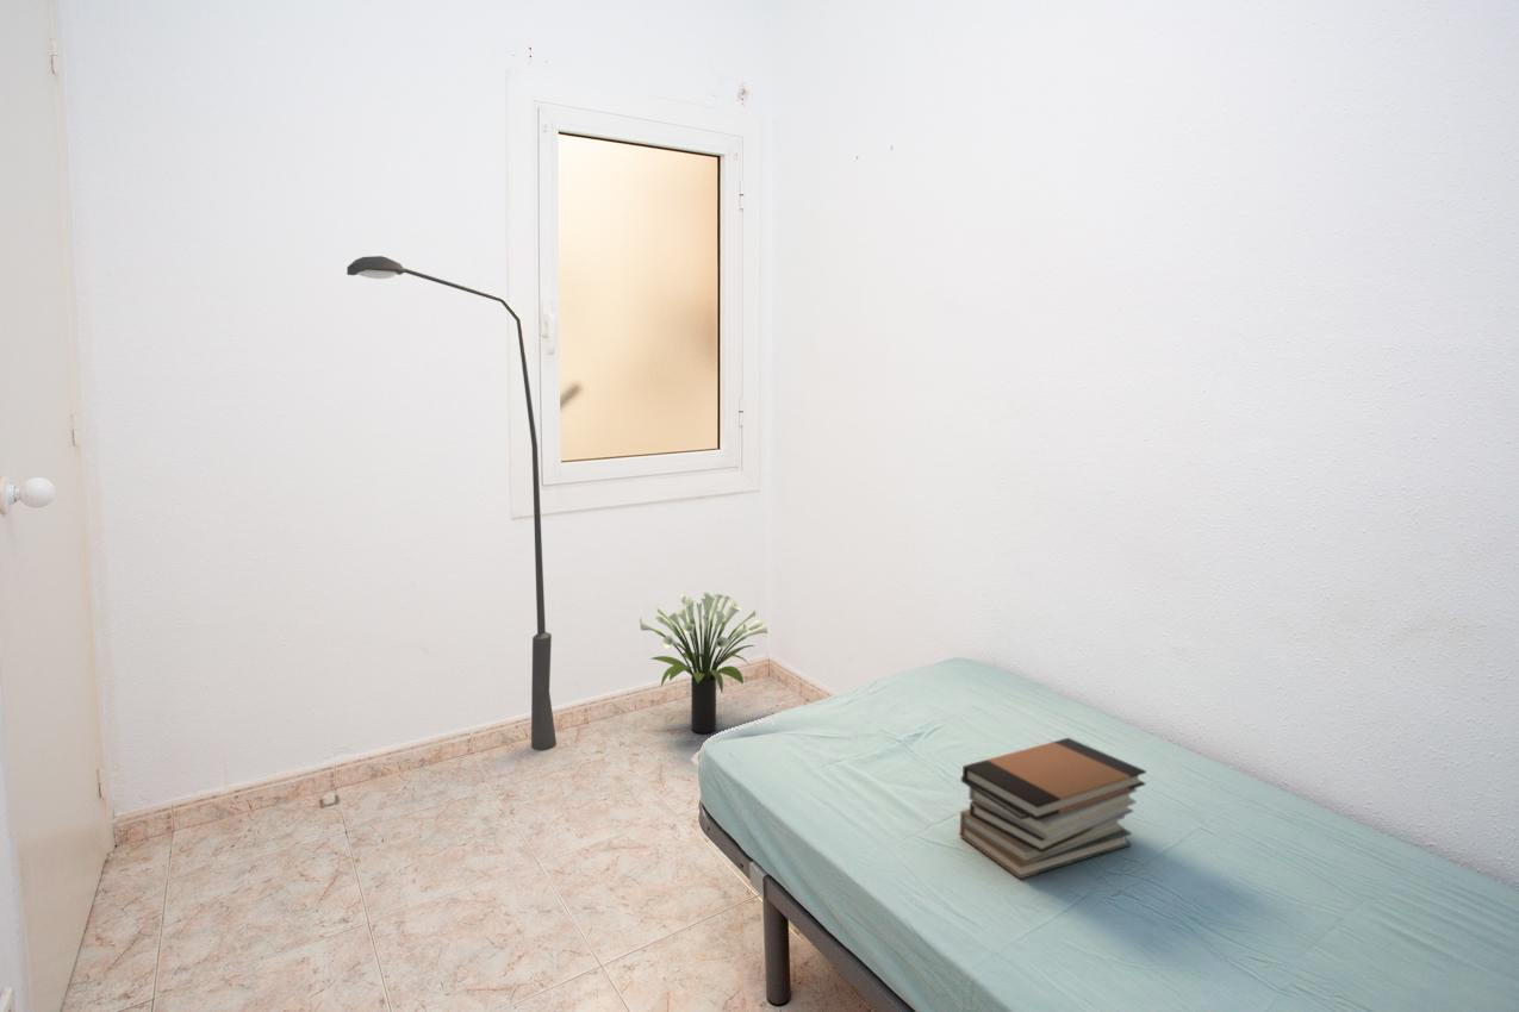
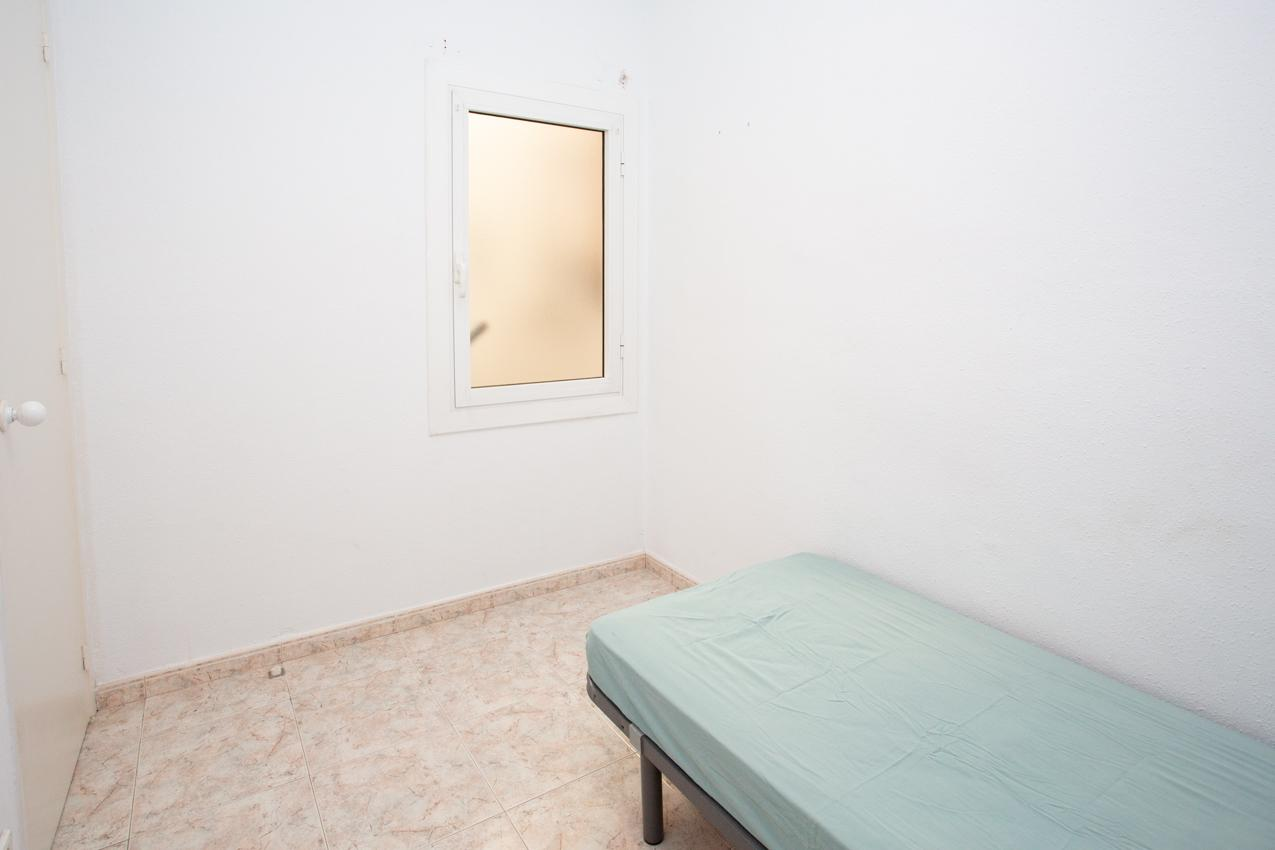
- potted plant (706, 660)
- book stack (1050, 804)
- floor lamp (534, 521)
